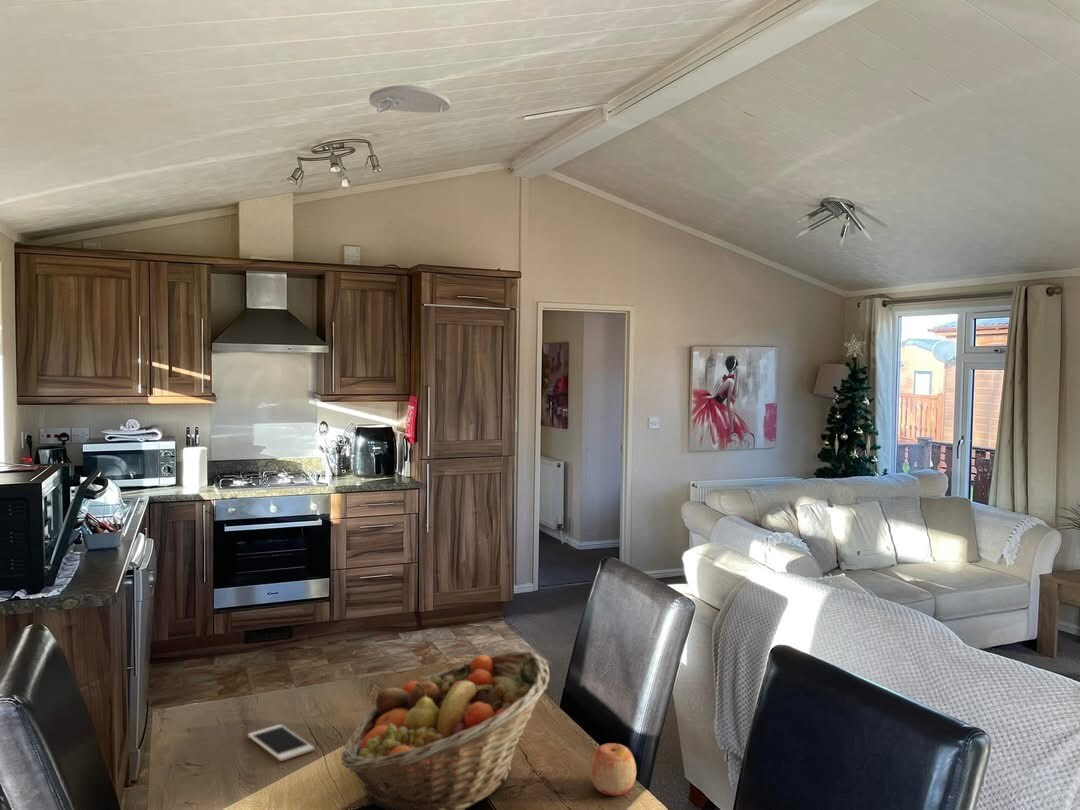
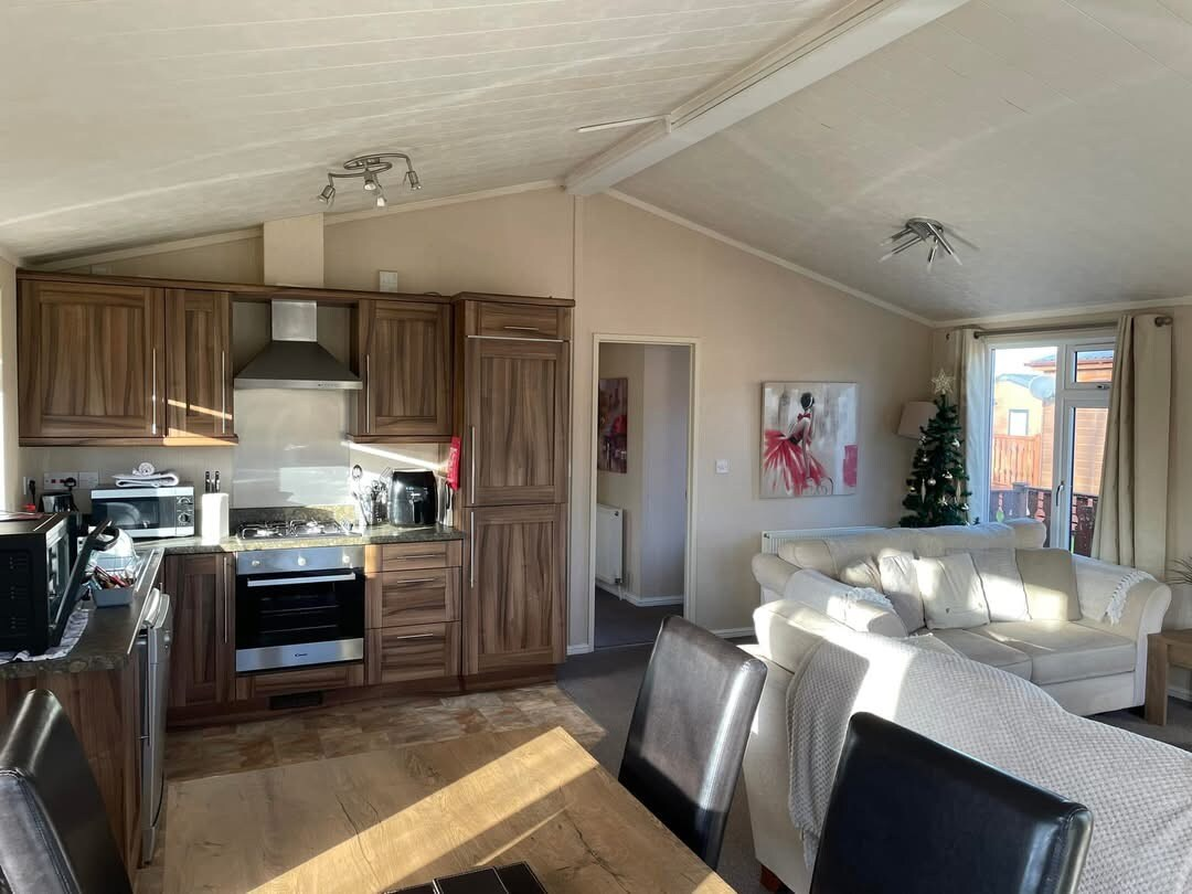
- cell phone (280, 741)
- fruit basket (450, 722)
- smoke detector (410, 103)
- apple (612, 768)
